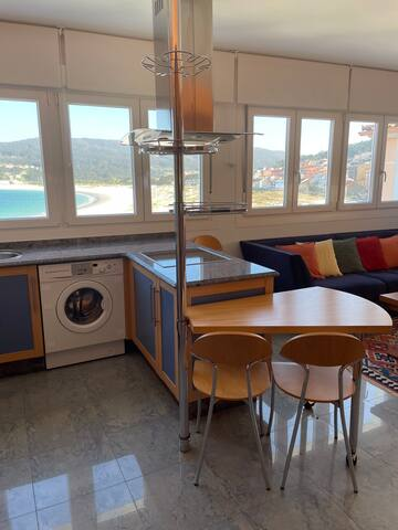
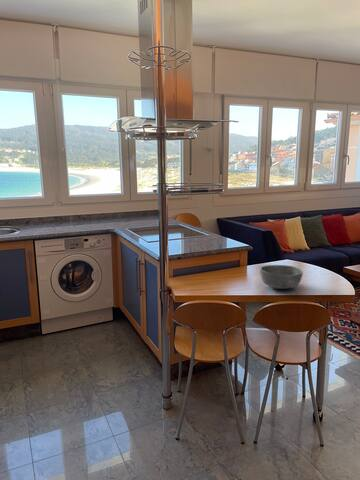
+ bowl (280, 277)
